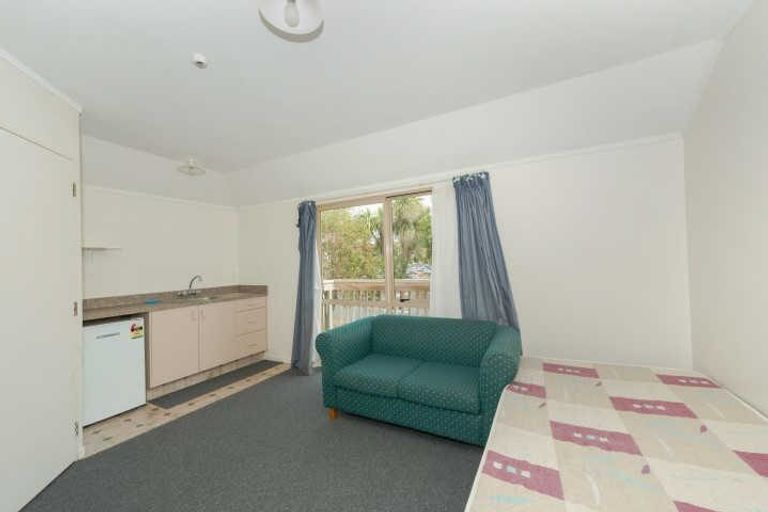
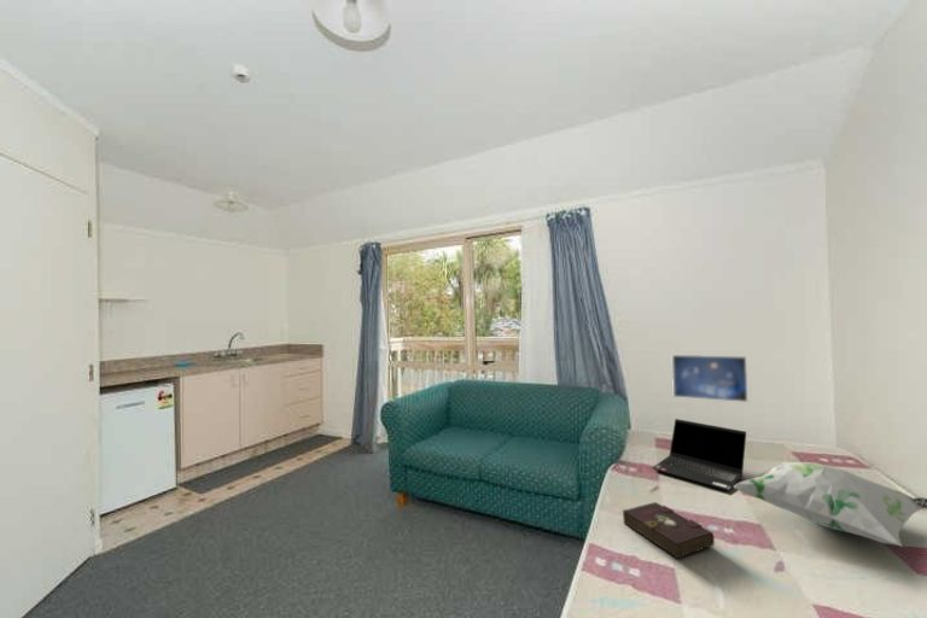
+ book (661, 524)
+ decorative pillow (830, 495)
+ laptop computer (699, 450)
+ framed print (707, 377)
